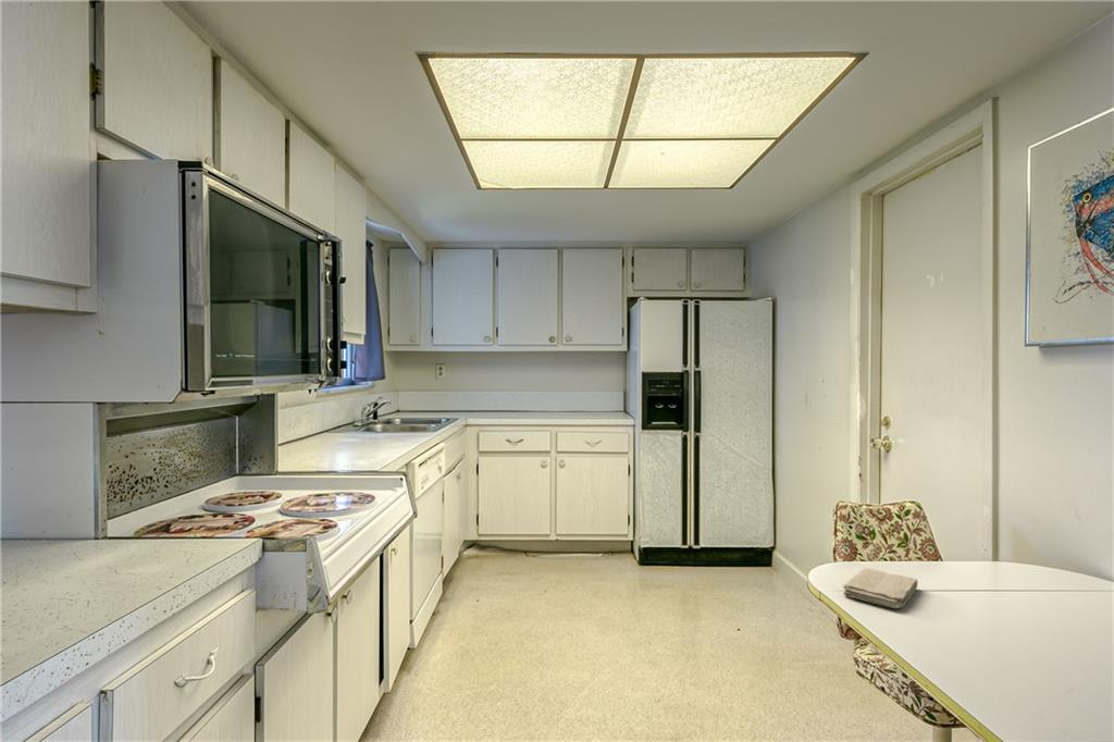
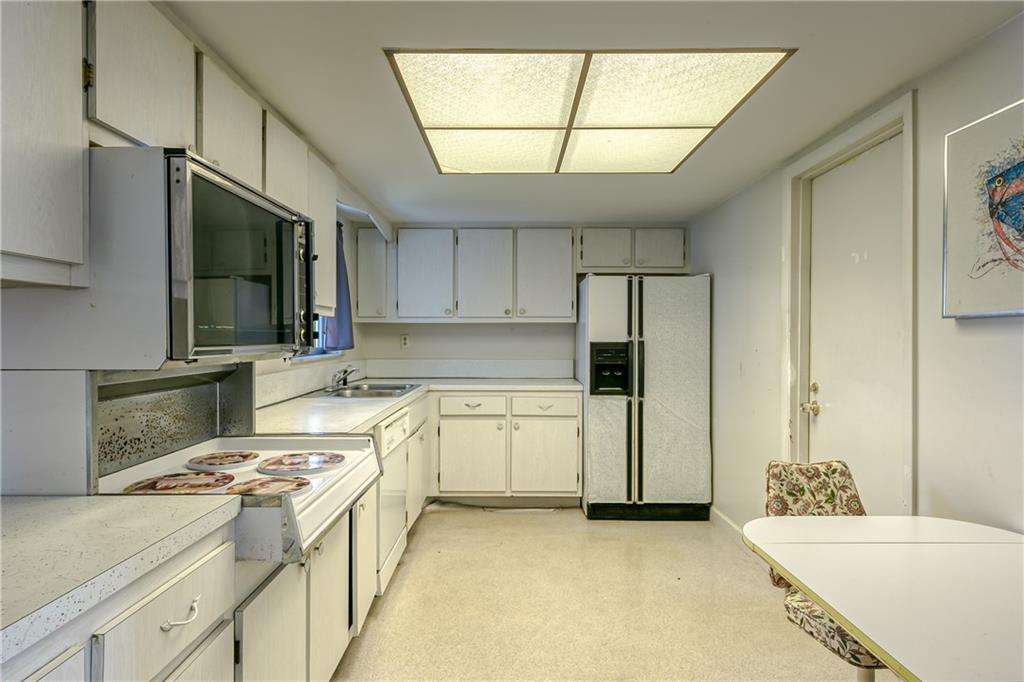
- washcloth (880, 585)
